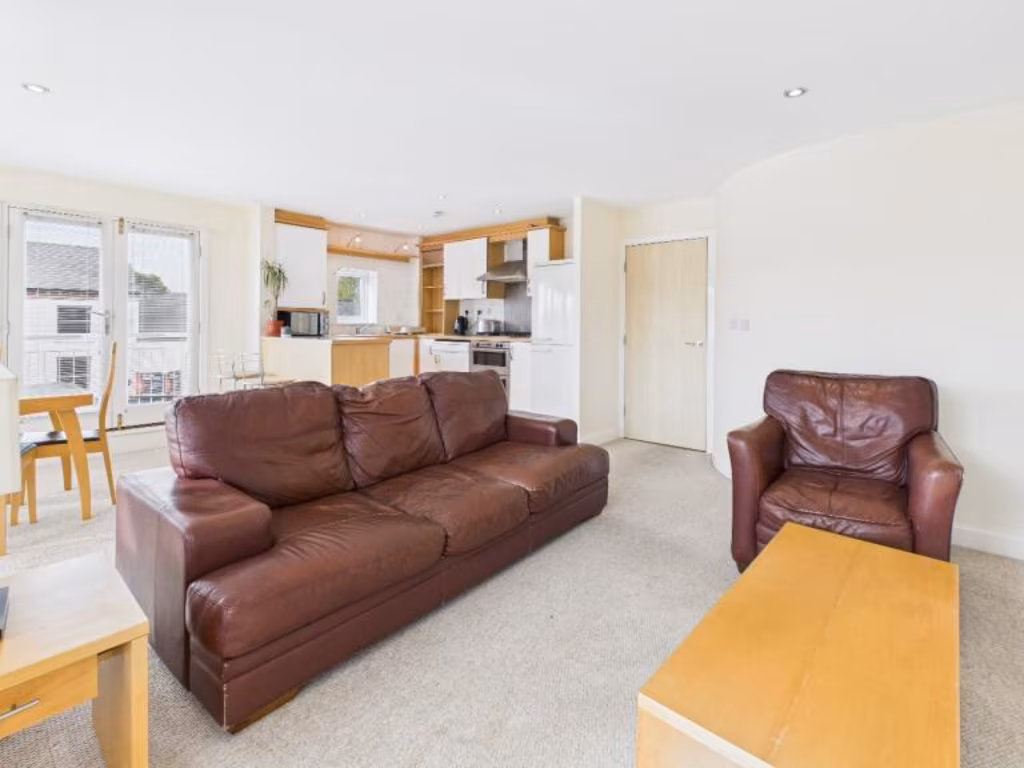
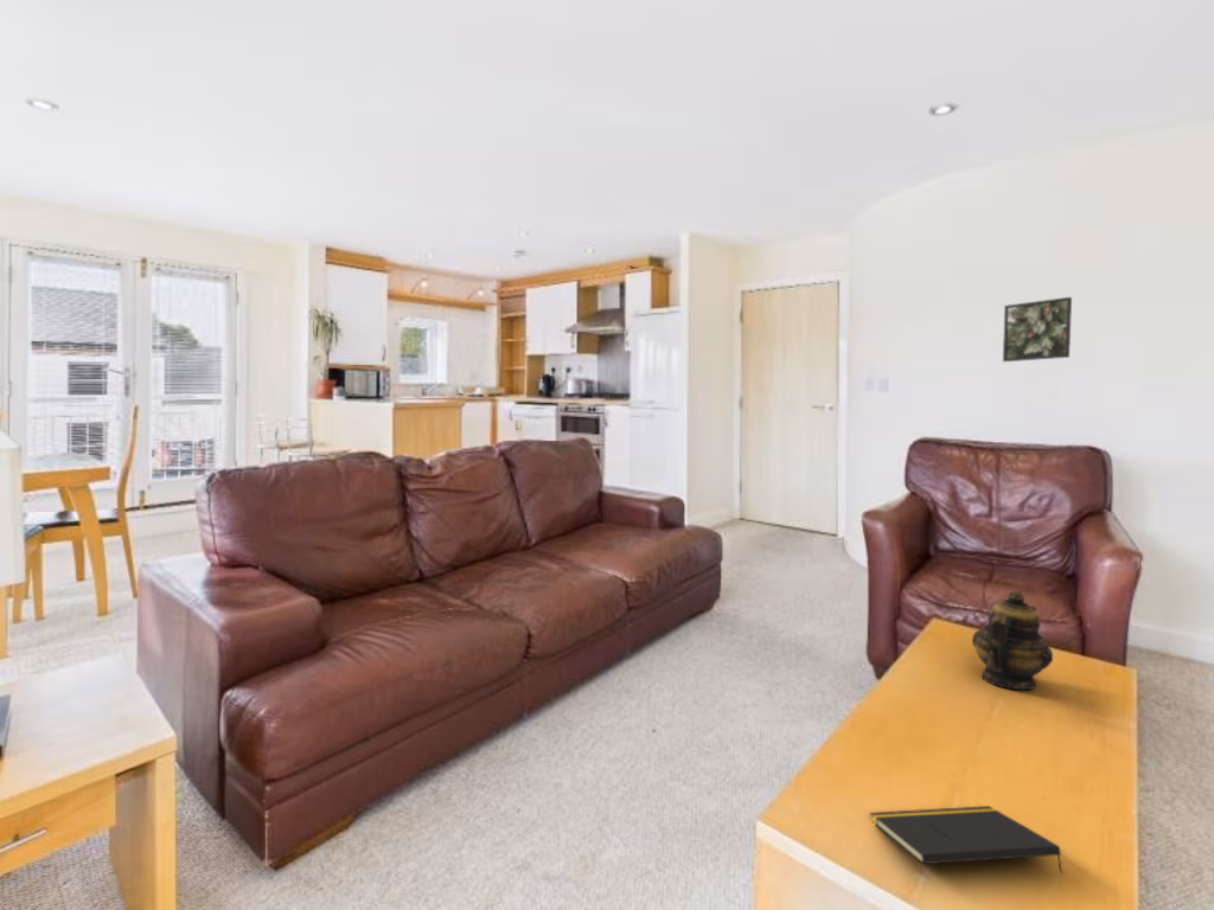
+ teapot (1010, 635)
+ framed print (1035, 331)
+ notepad (958, 832)
